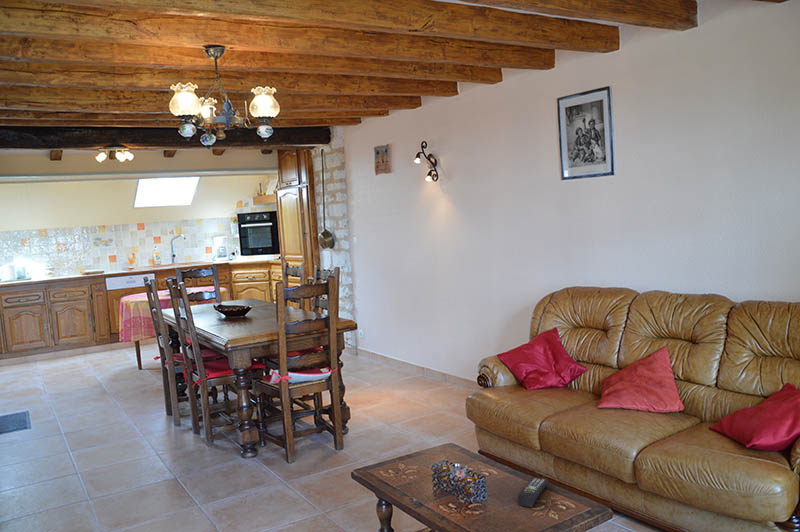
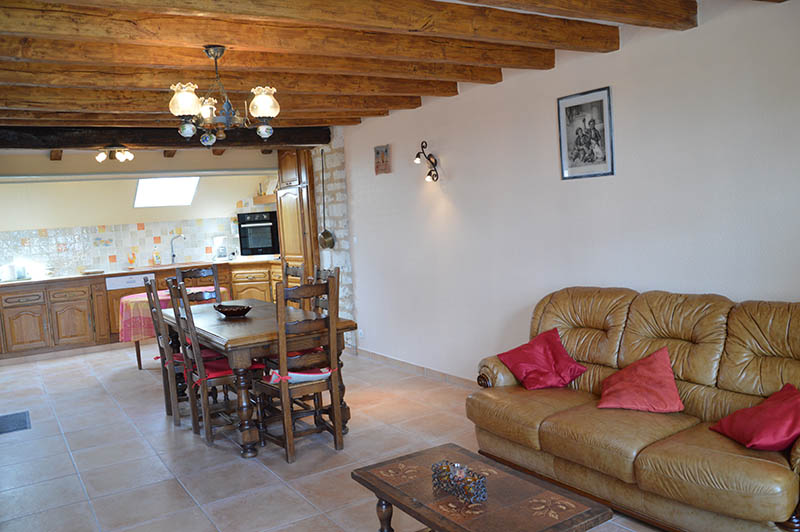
- remote control (533, 489)
